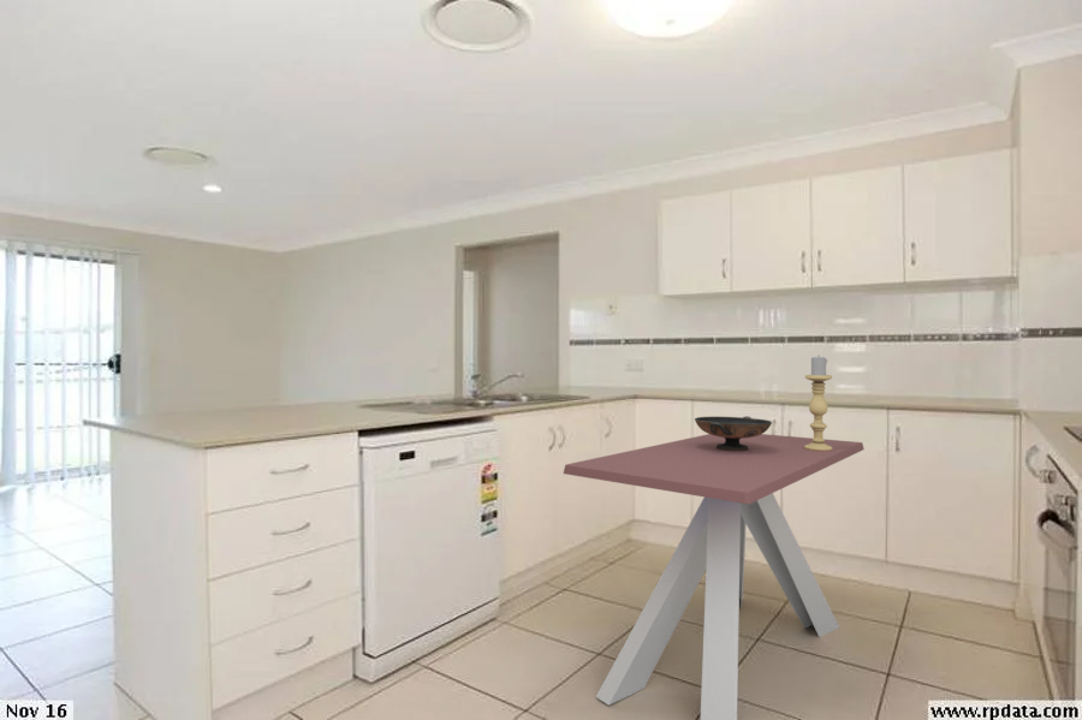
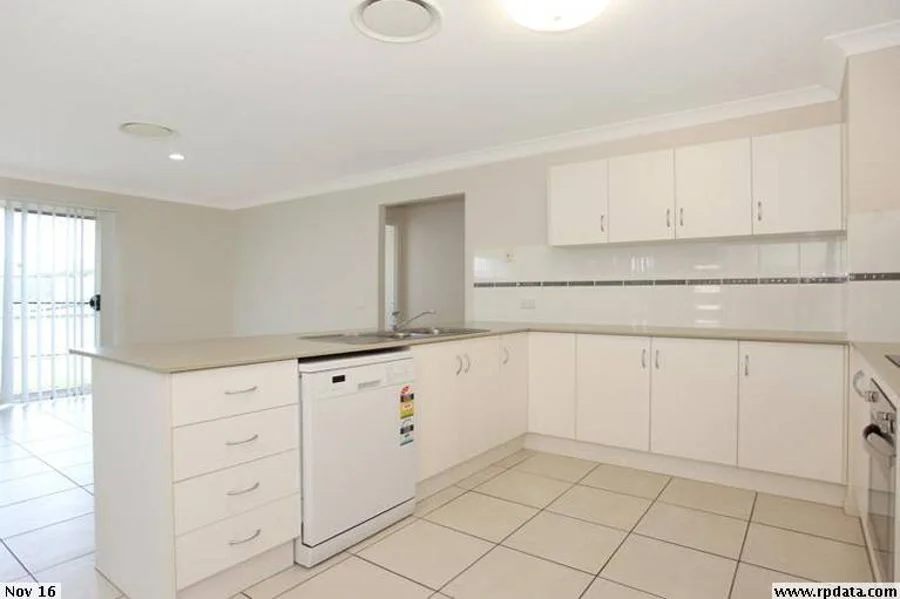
- dining table (731, 554)
- candle holder (818, 400)
- decorative bowl (732, 433)
